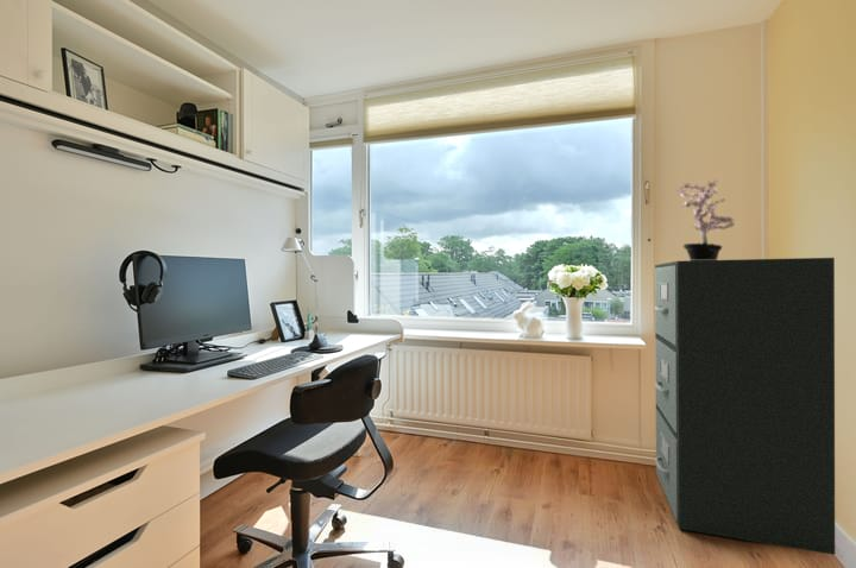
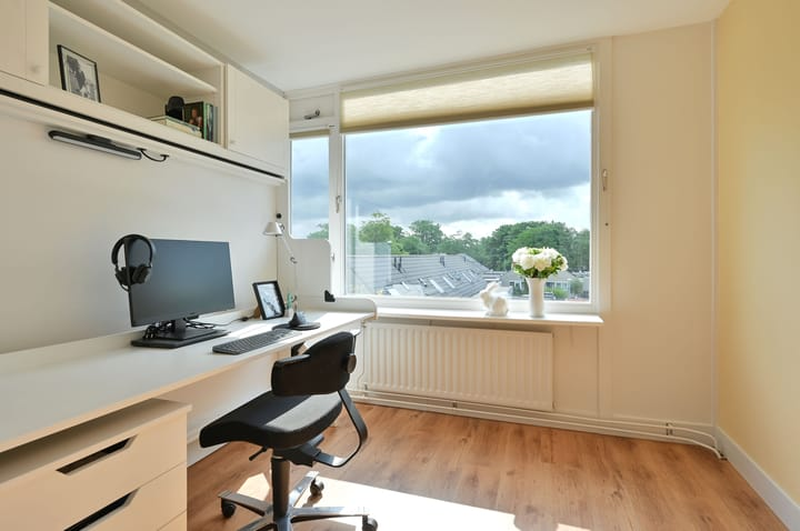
- filing cabinet (724, 384)
- potted plant (701, 219)
